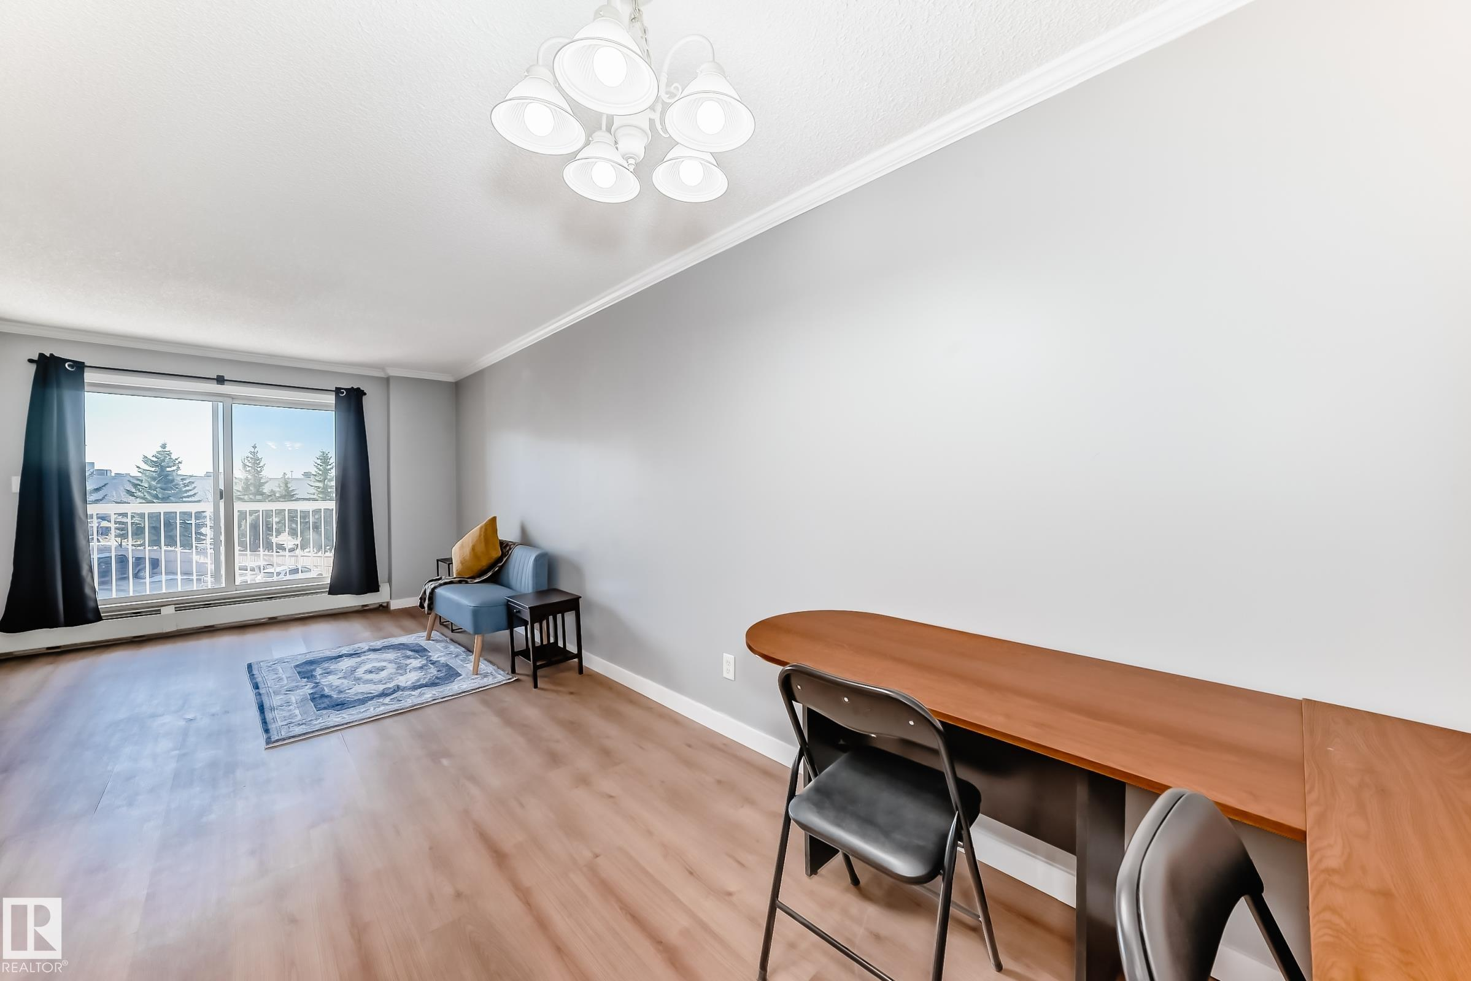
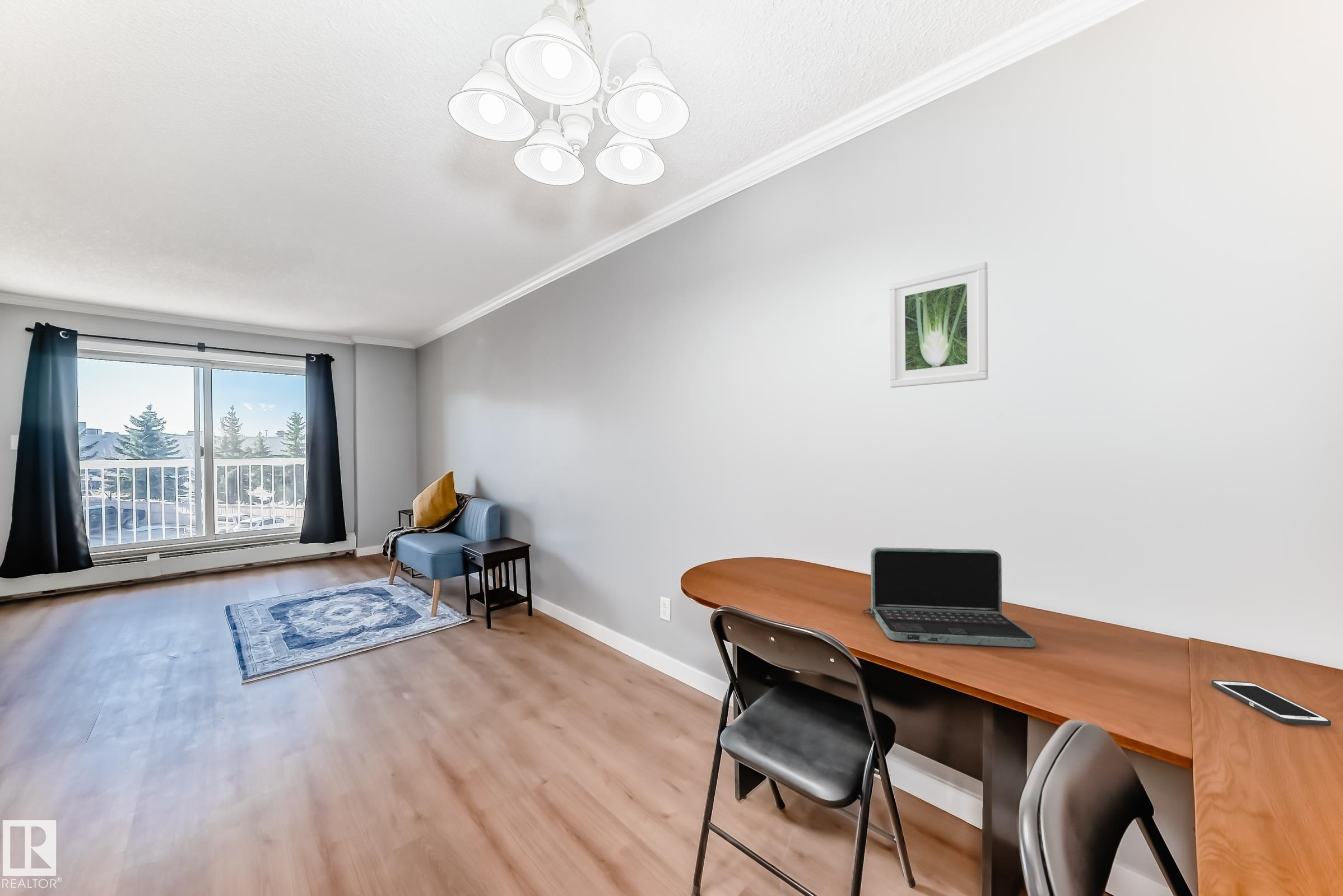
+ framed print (935, 329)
+ laptop (940, 590)
+ cell phone (1266, 701)
